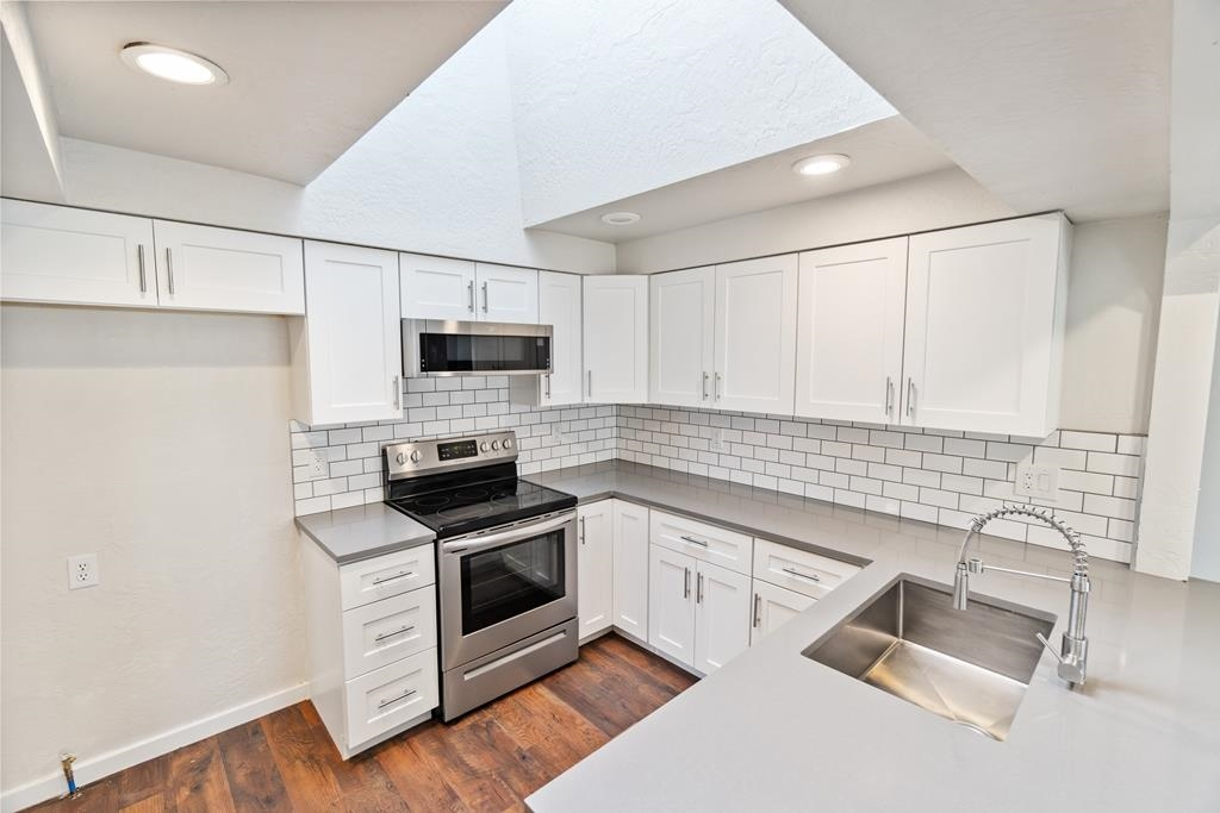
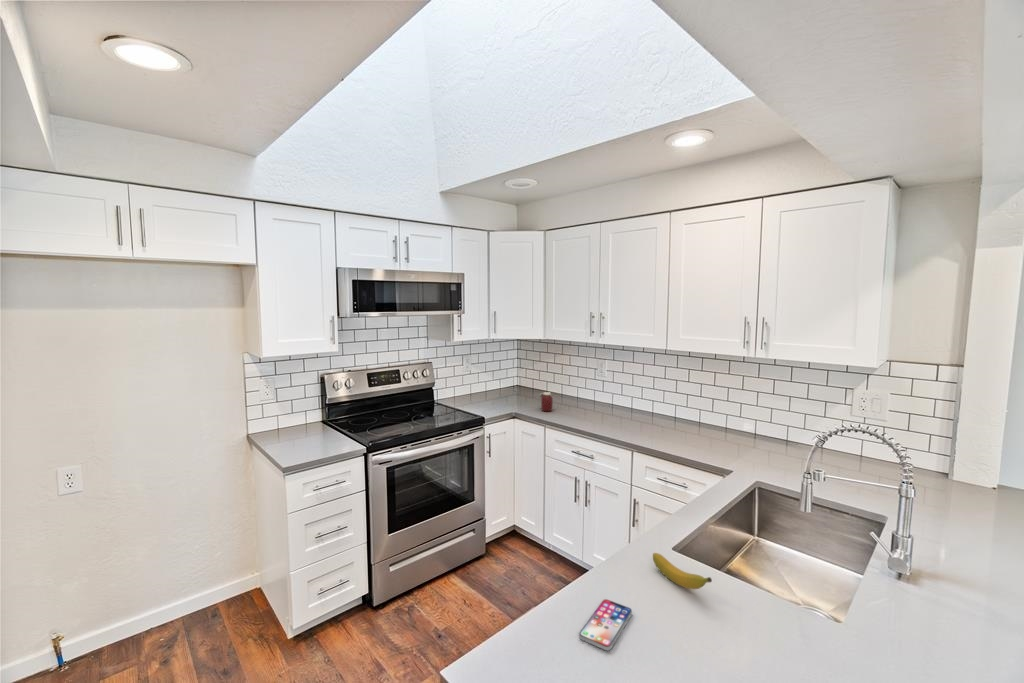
+ banana (679, 571)
+ smartphone (606, 622)
+ jar (545, 401)
